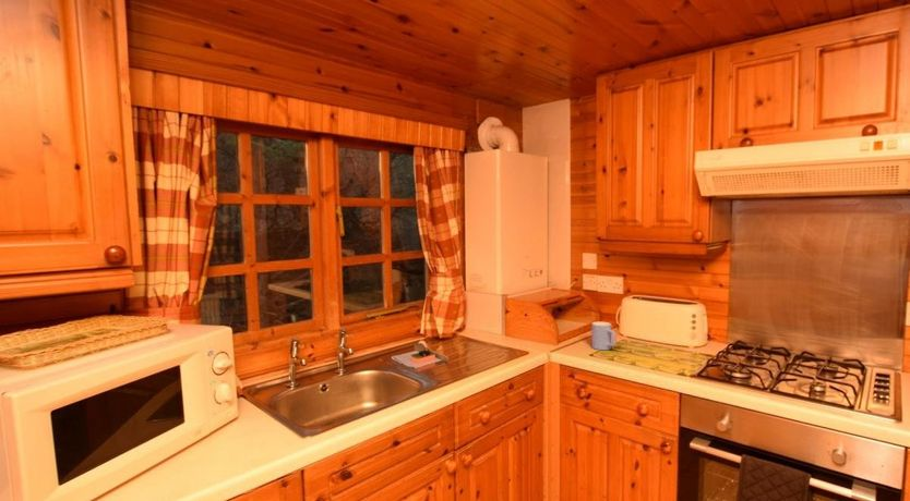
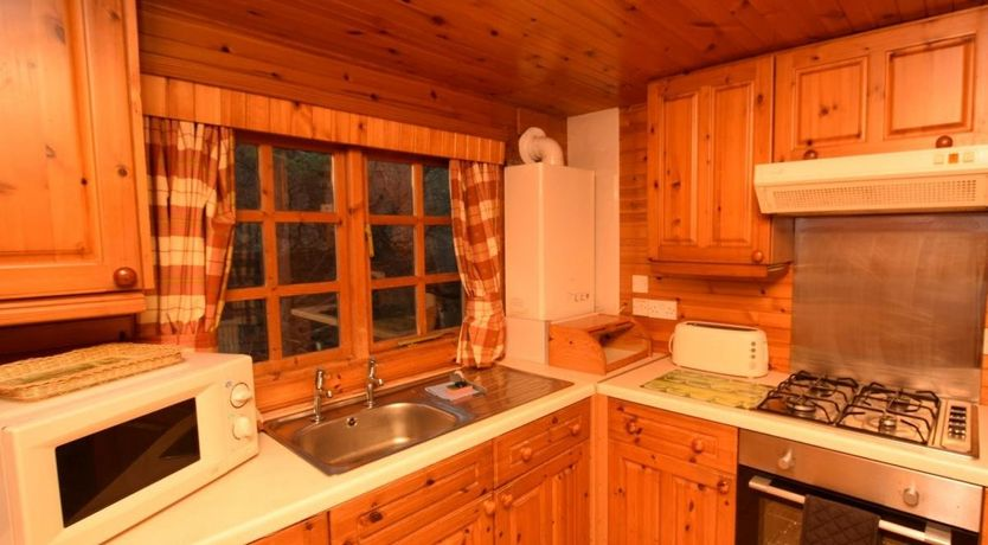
- mug (603, 337)
